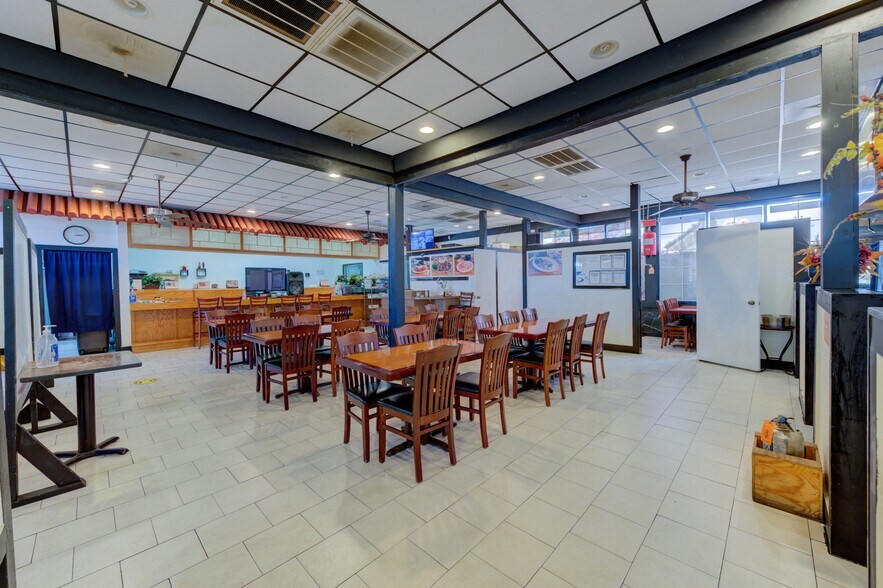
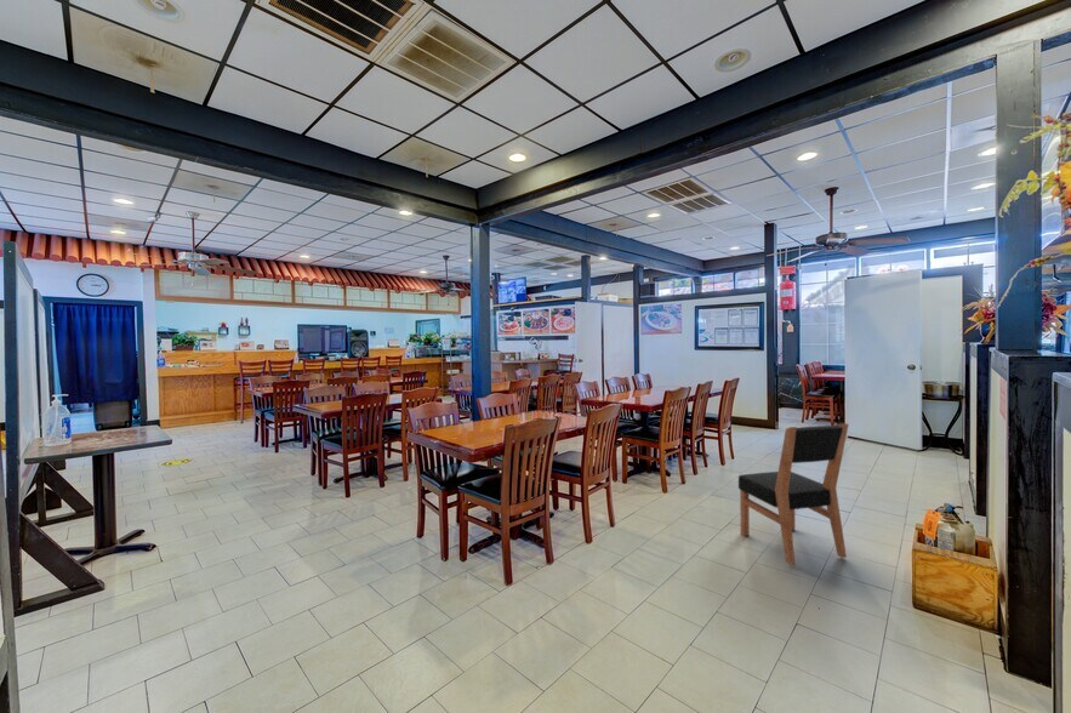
+ dining chair (790, 481)
